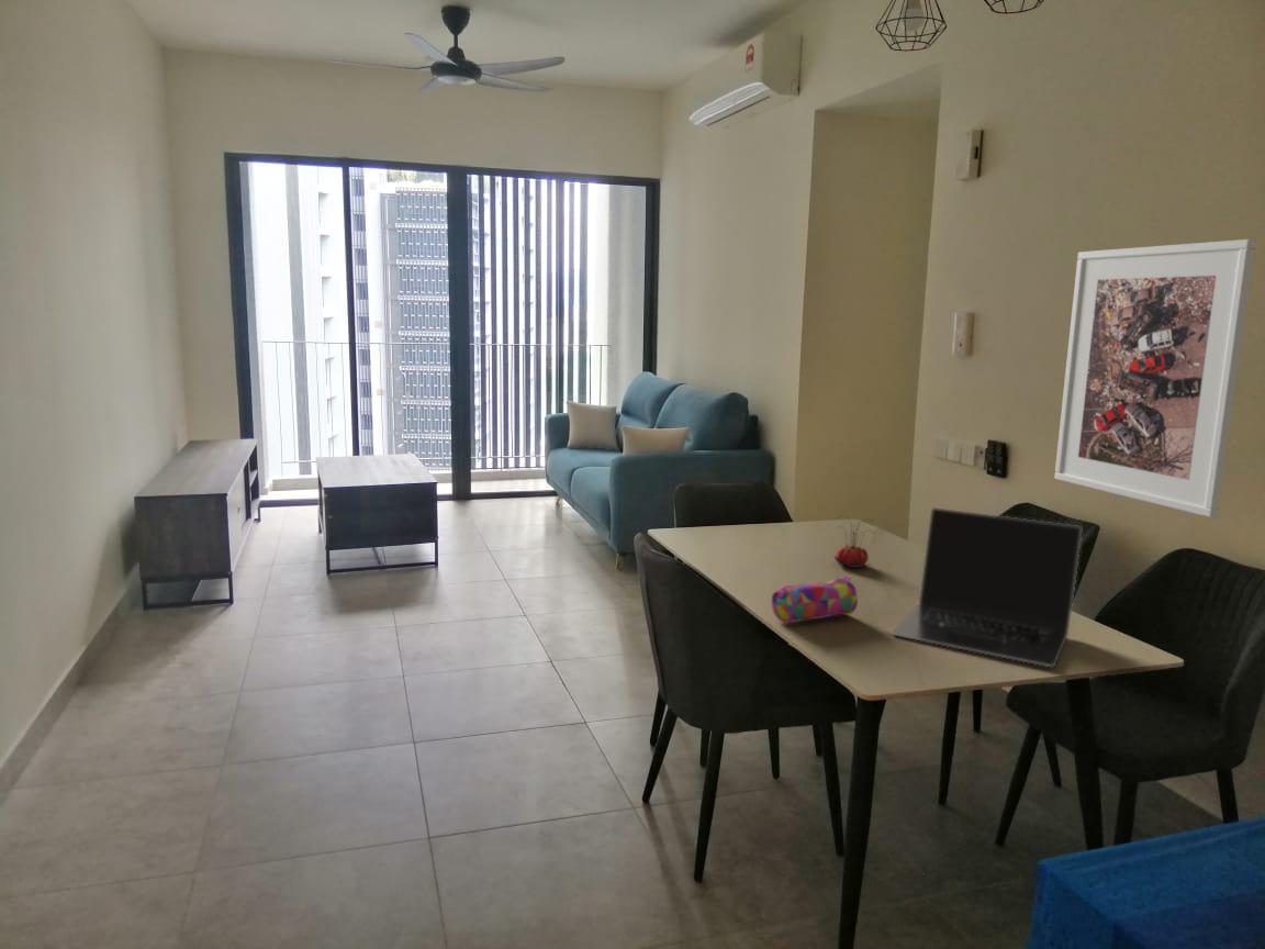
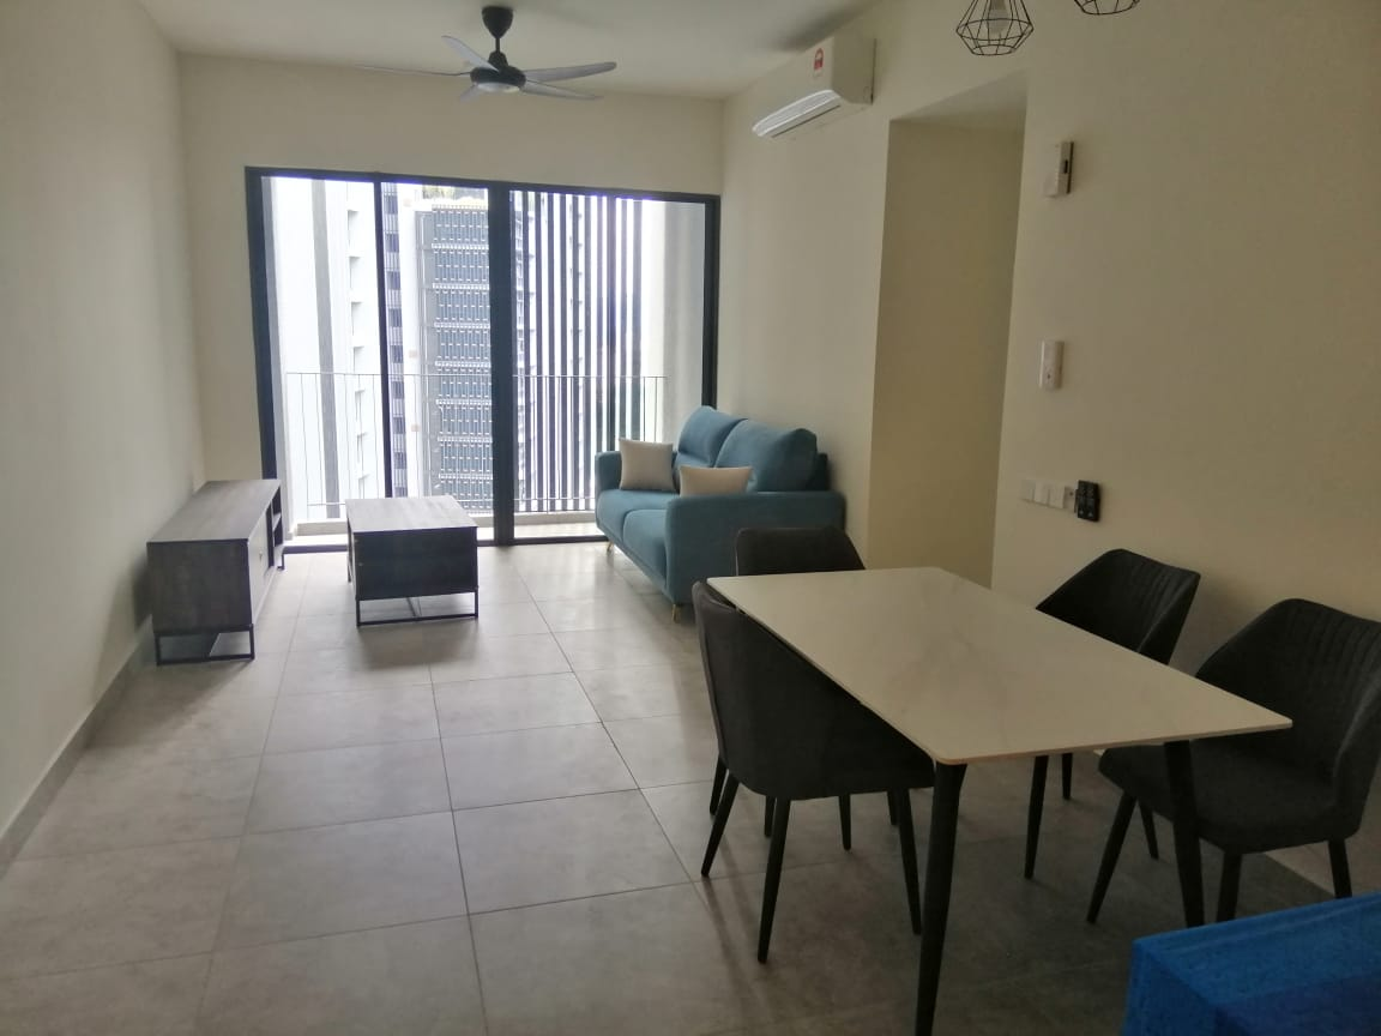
- laptop (987, 580)
- flower (853, 540)
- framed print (1142, 373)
- pencil case (815, 599)
